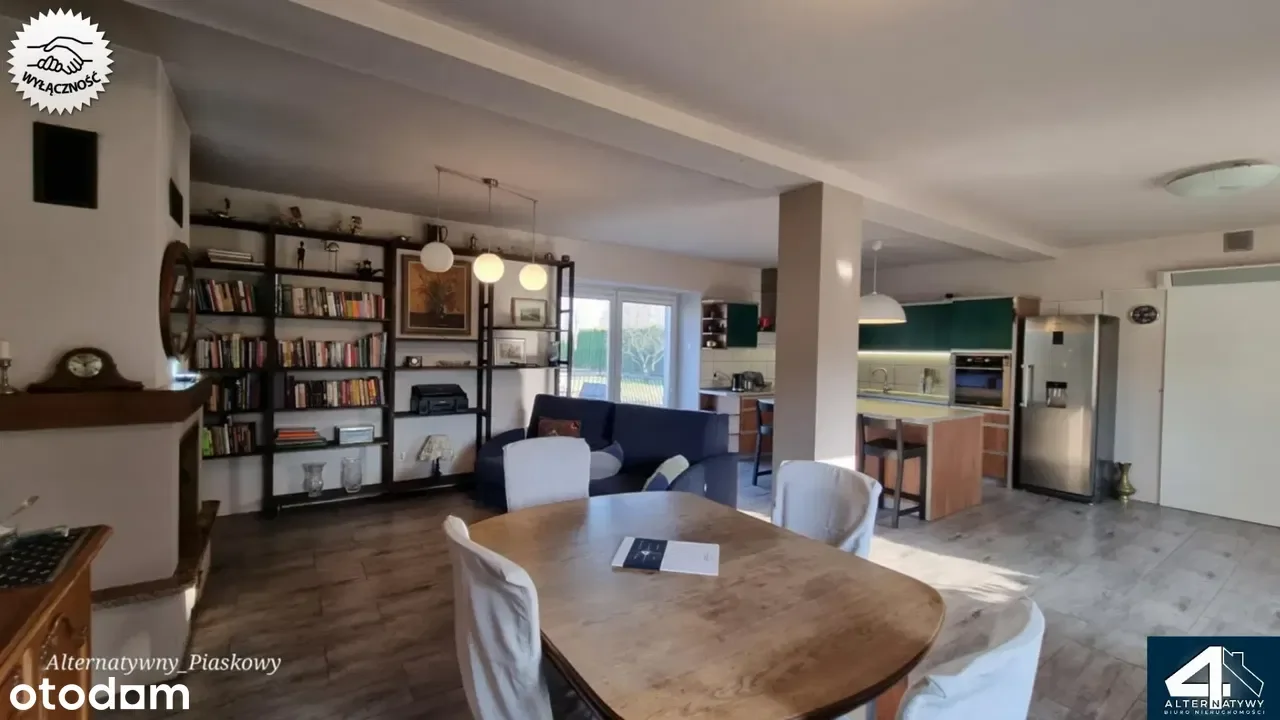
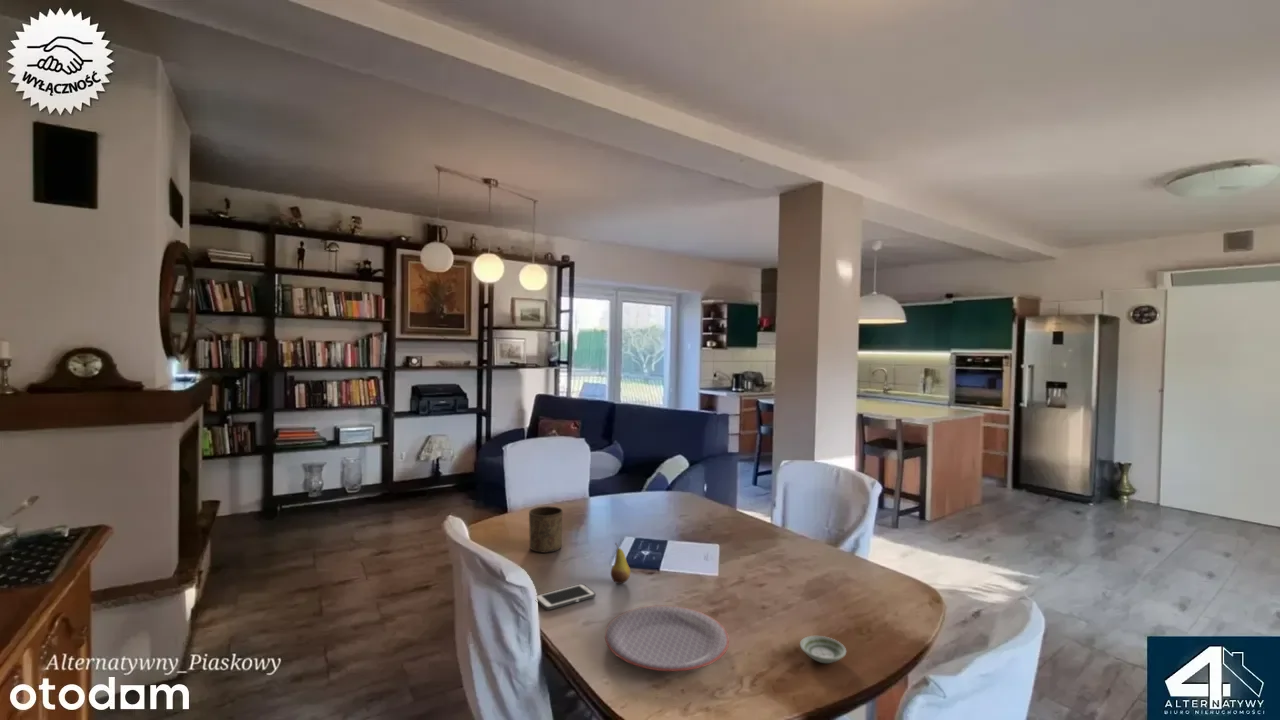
+ plate (666, 638)
+ fruit (620, 561)
+ saucer (822, 651)
+ cell phone (565, 596)
+ cup (545, 529)
